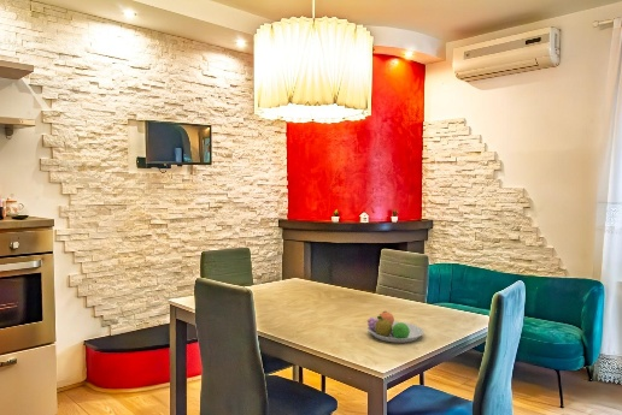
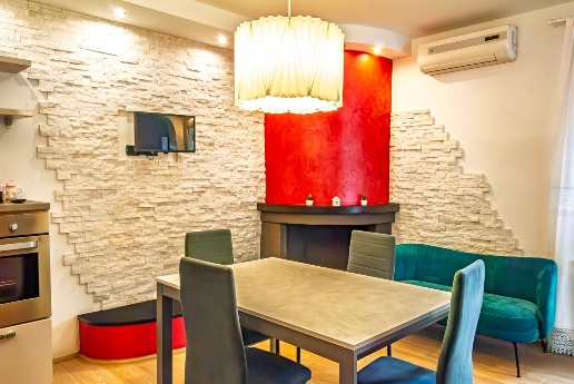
- fruit bowl (394, 325)
